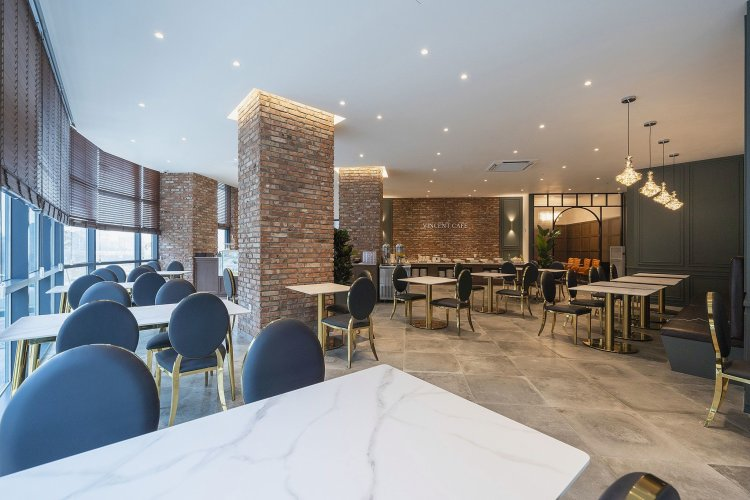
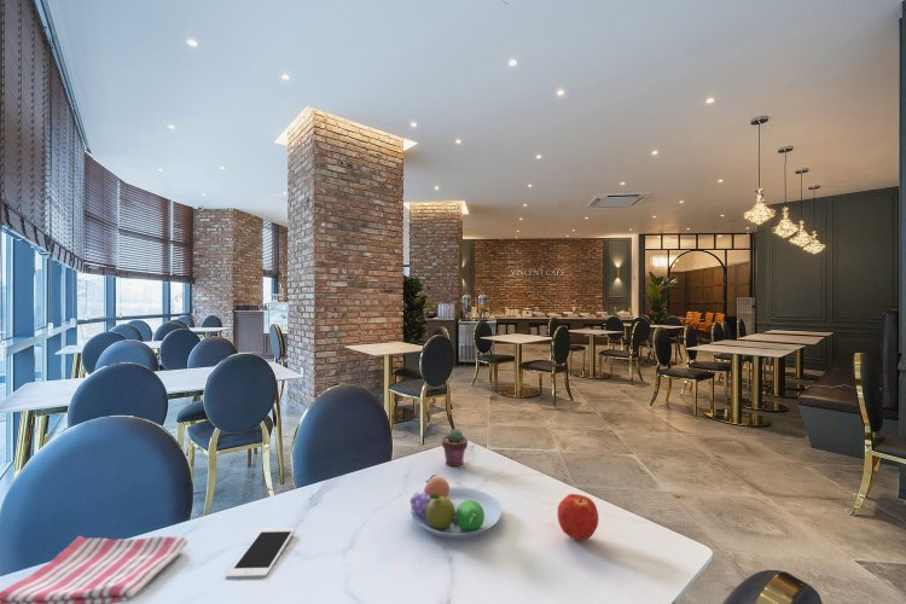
+ cell phone (263, 551)
+ dish towel (101, 565)
+ fruit bowl (455, 501)
+ apple (577, 516)
+ potted succulent (454, 446)
